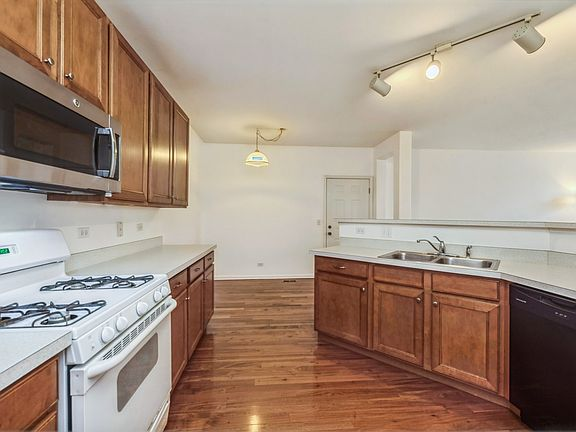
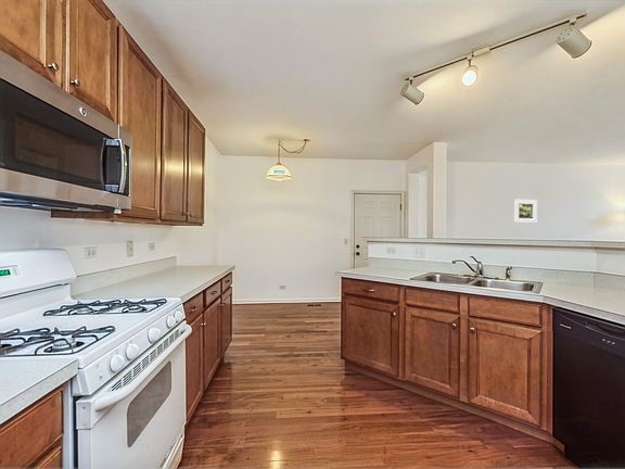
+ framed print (525, 211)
